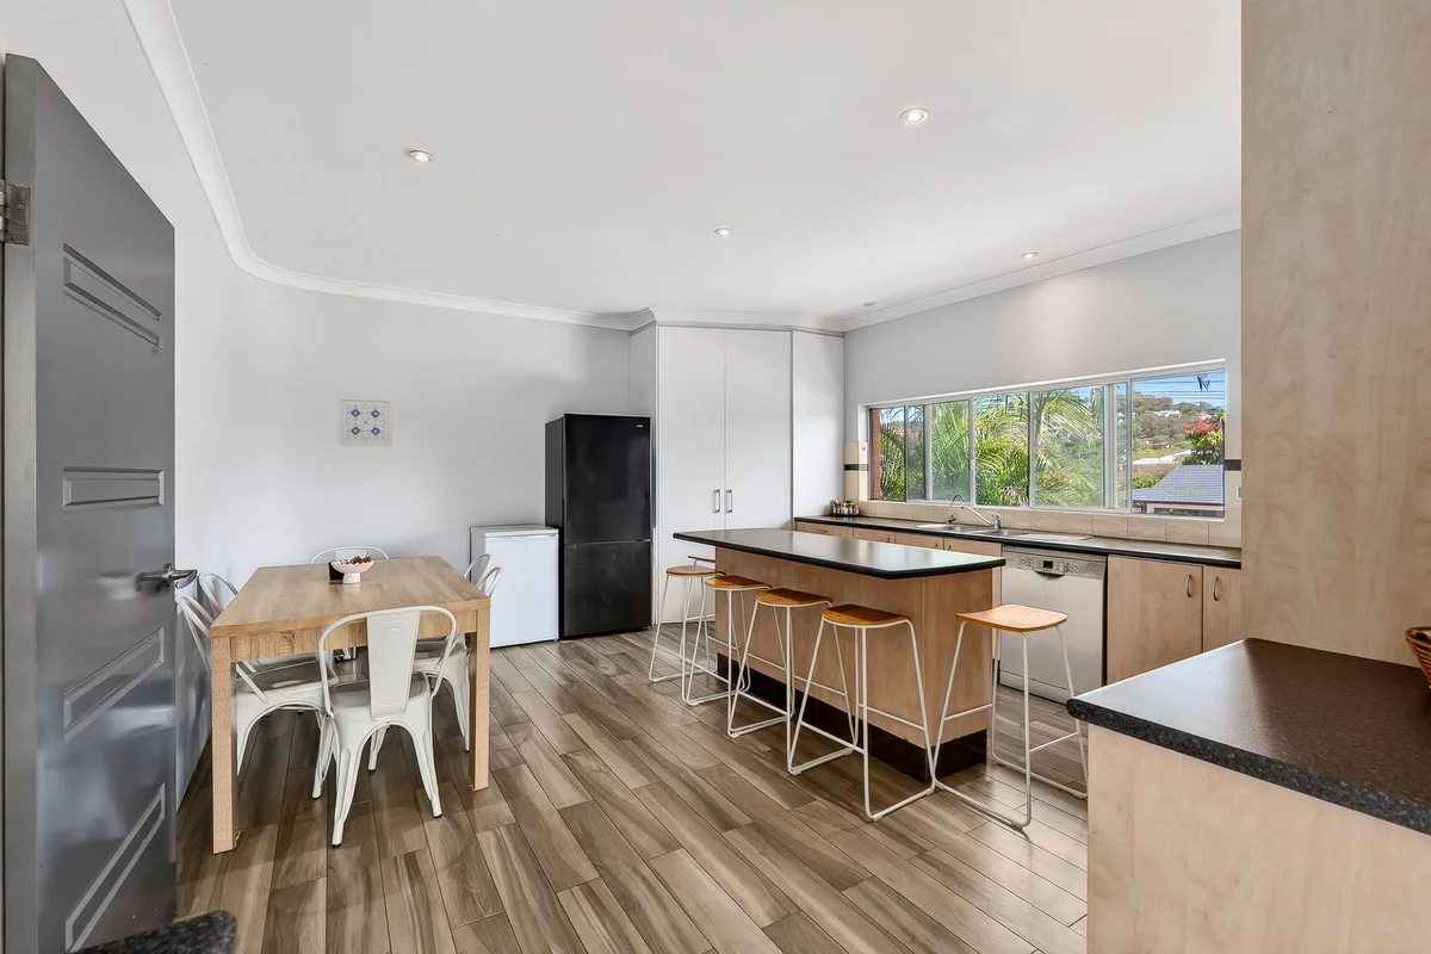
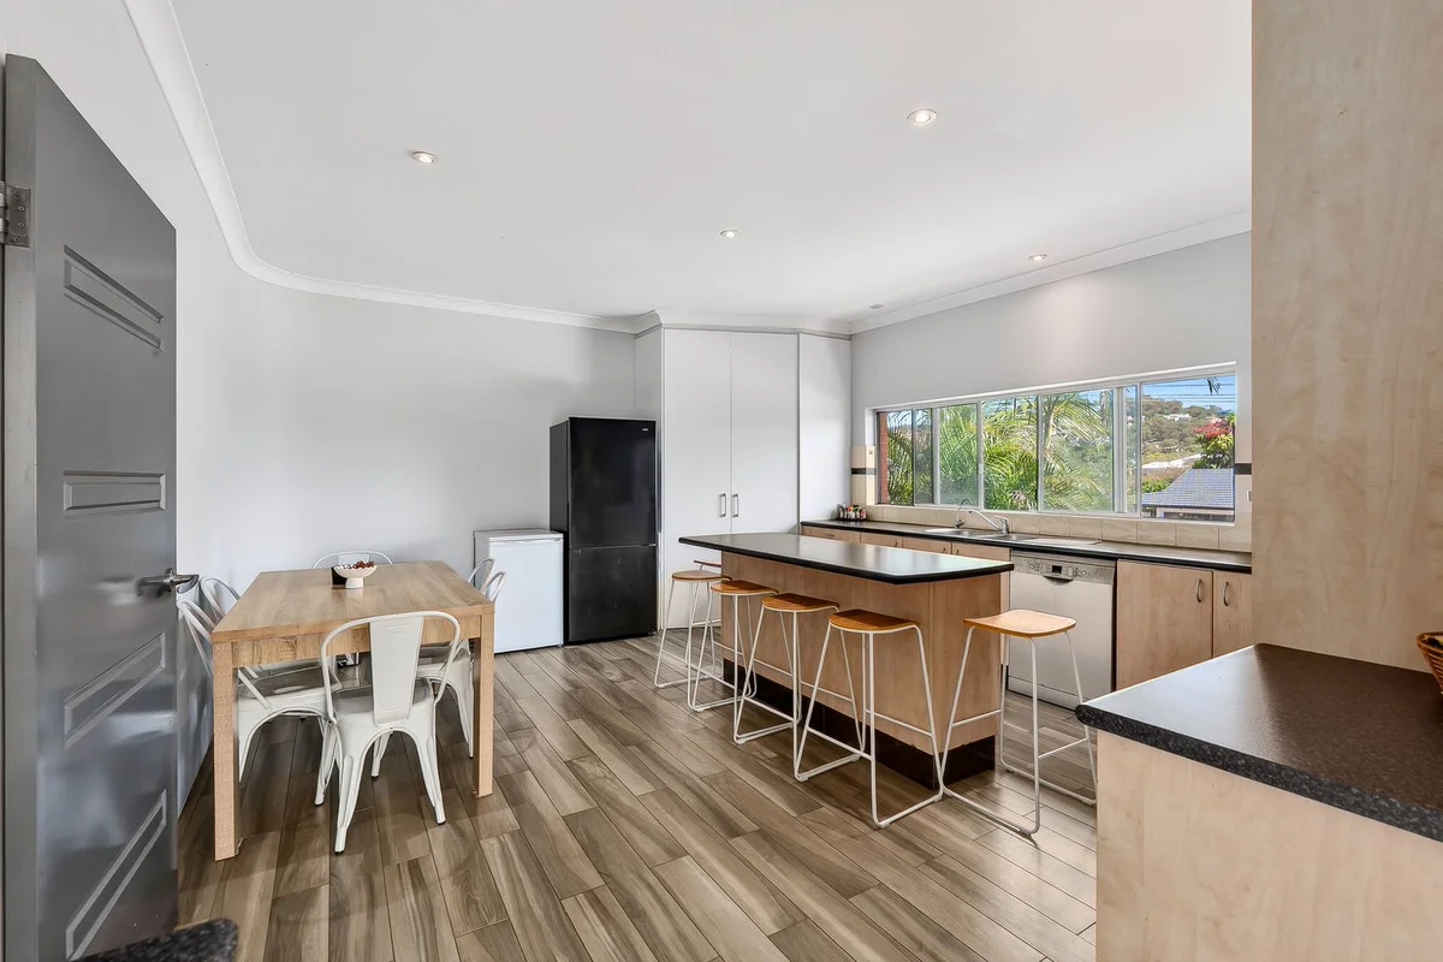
- wall art (365, 421)
